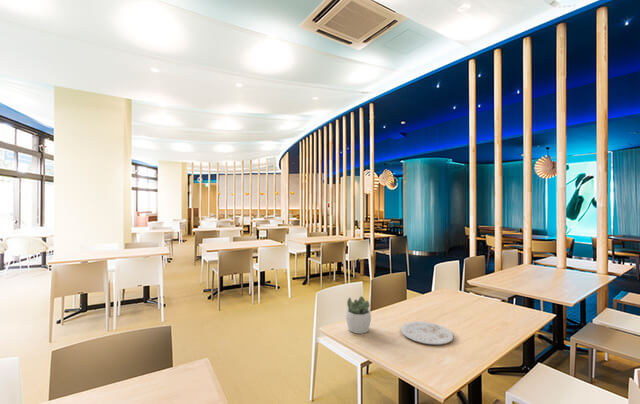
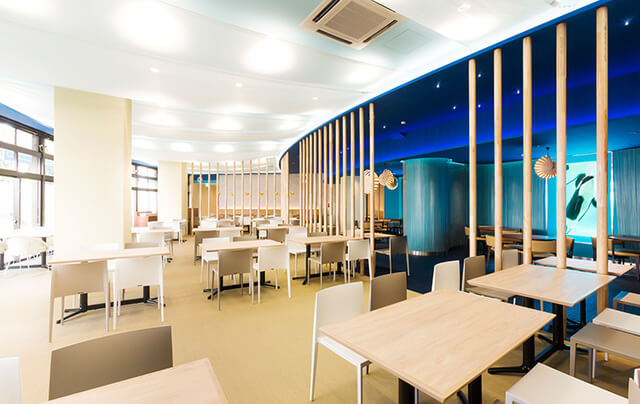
- succulent plant (358, 314)
- plate (426, 332)
